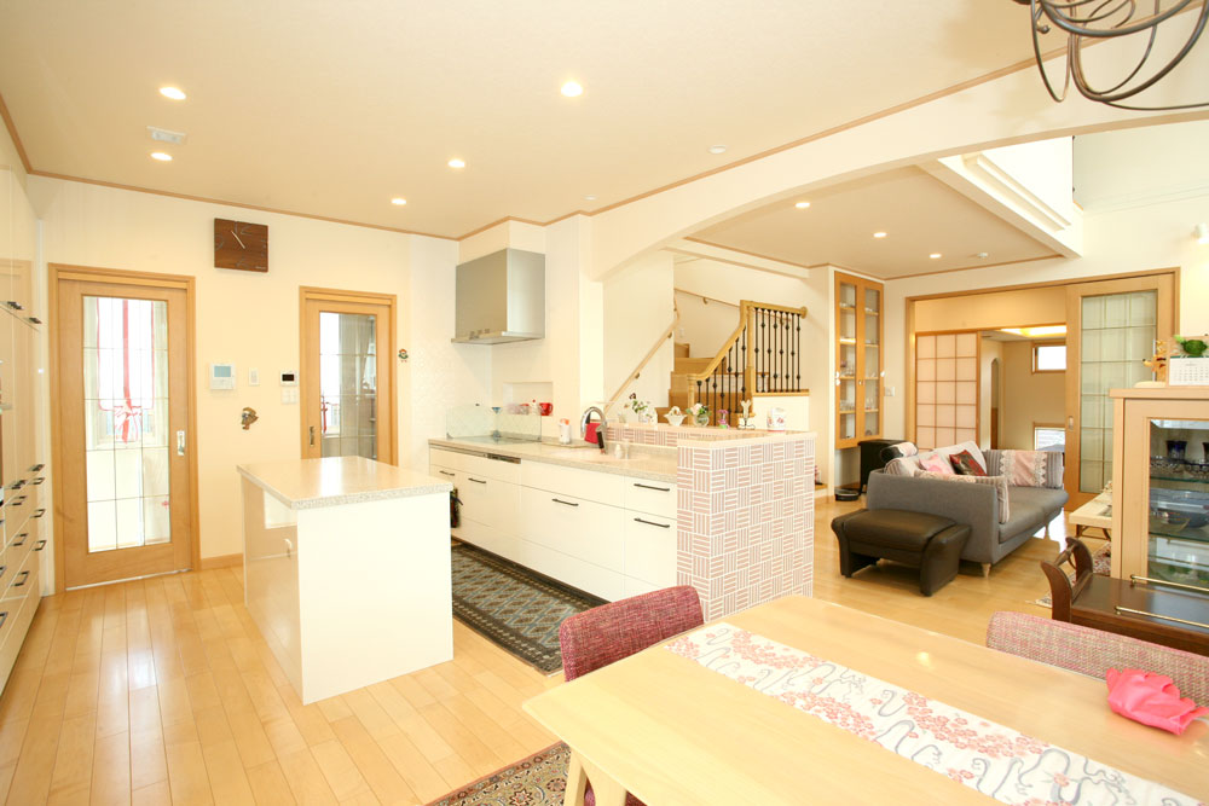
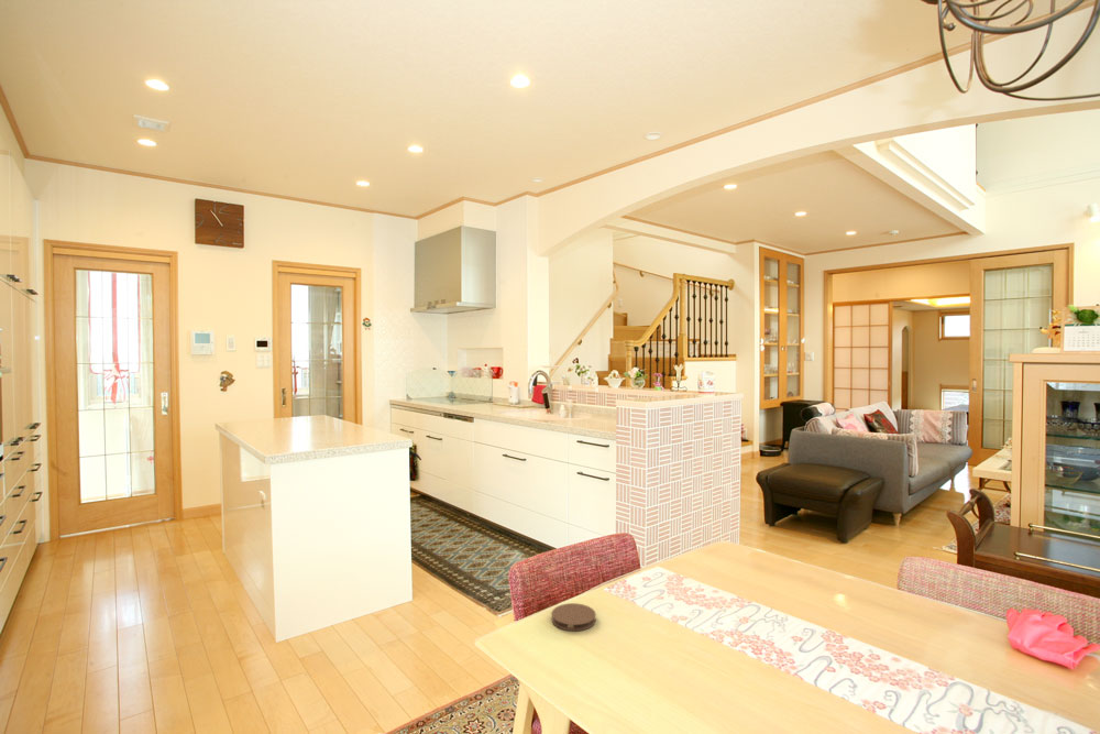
+ coaster (573, 616)
